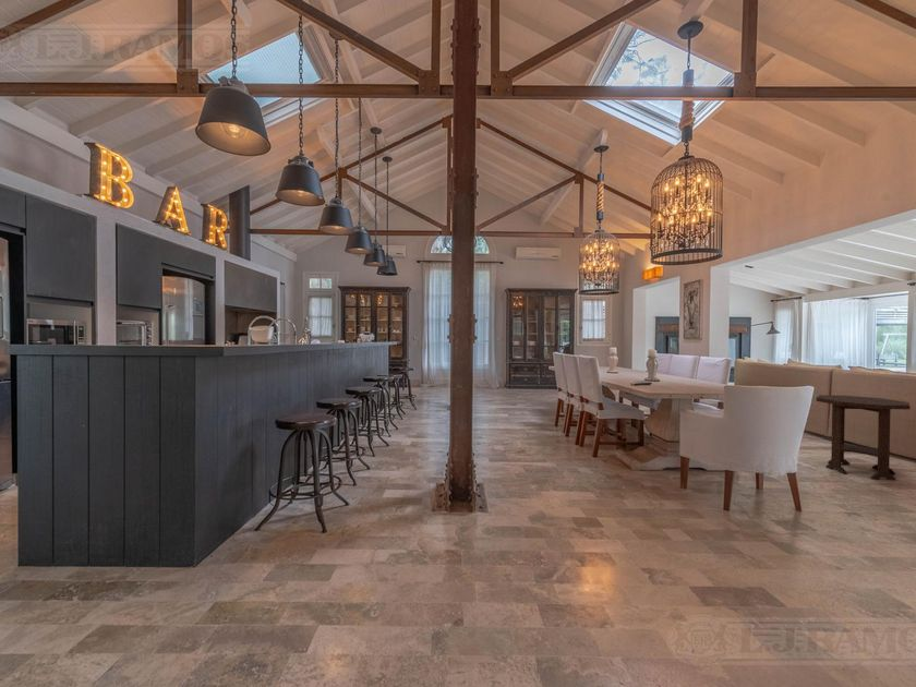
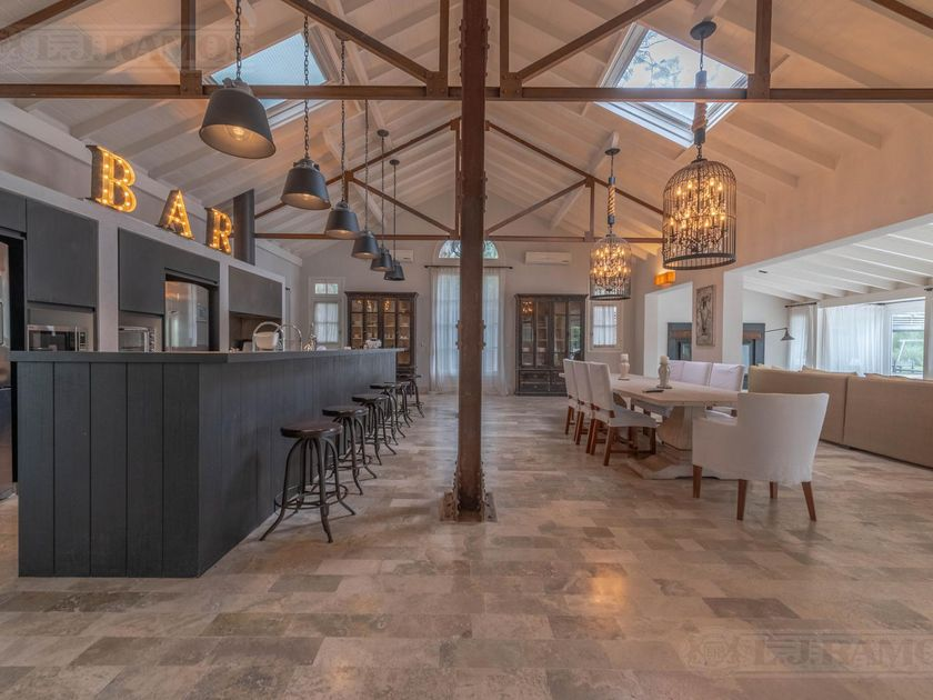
- side table (857, 446)
